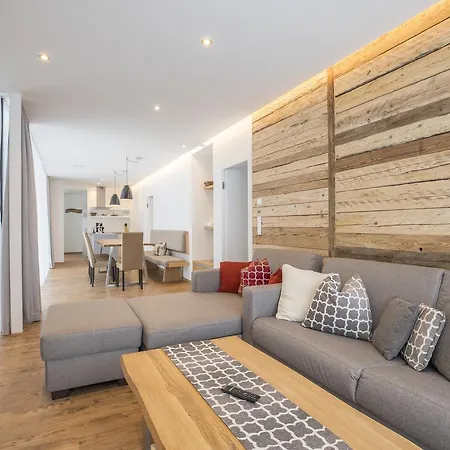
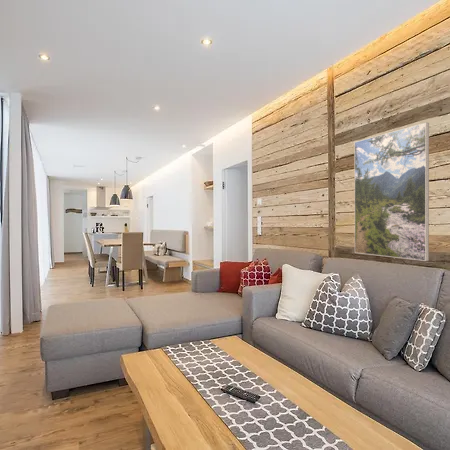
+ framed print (387, 195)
